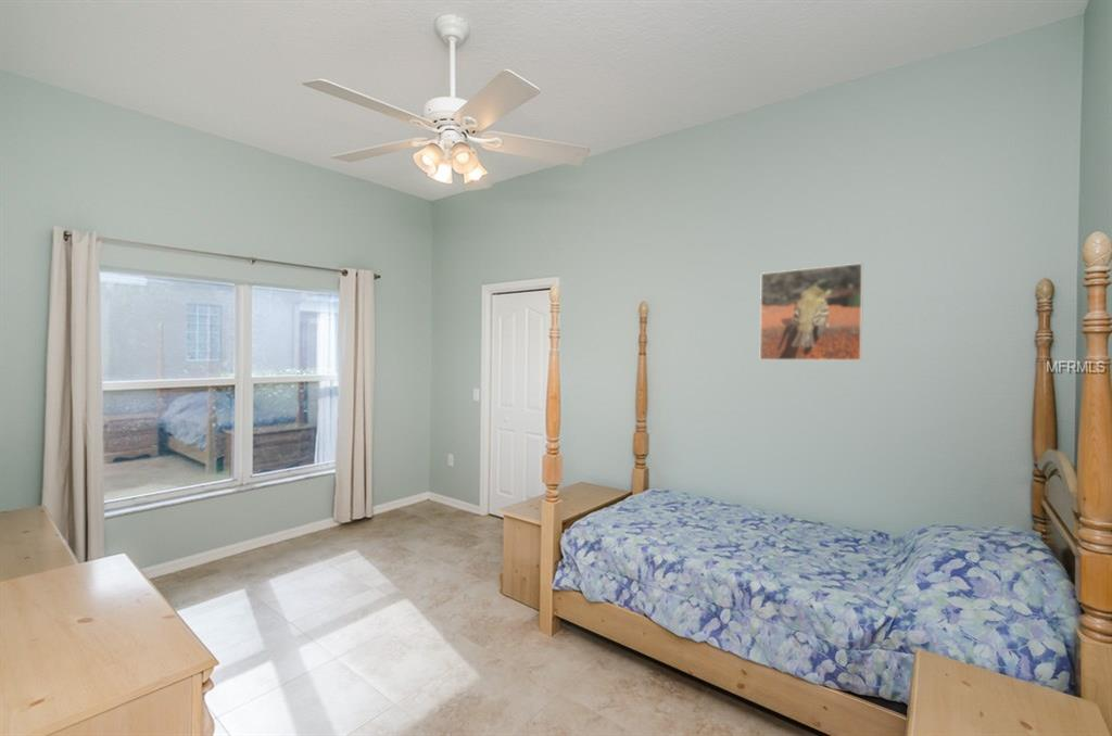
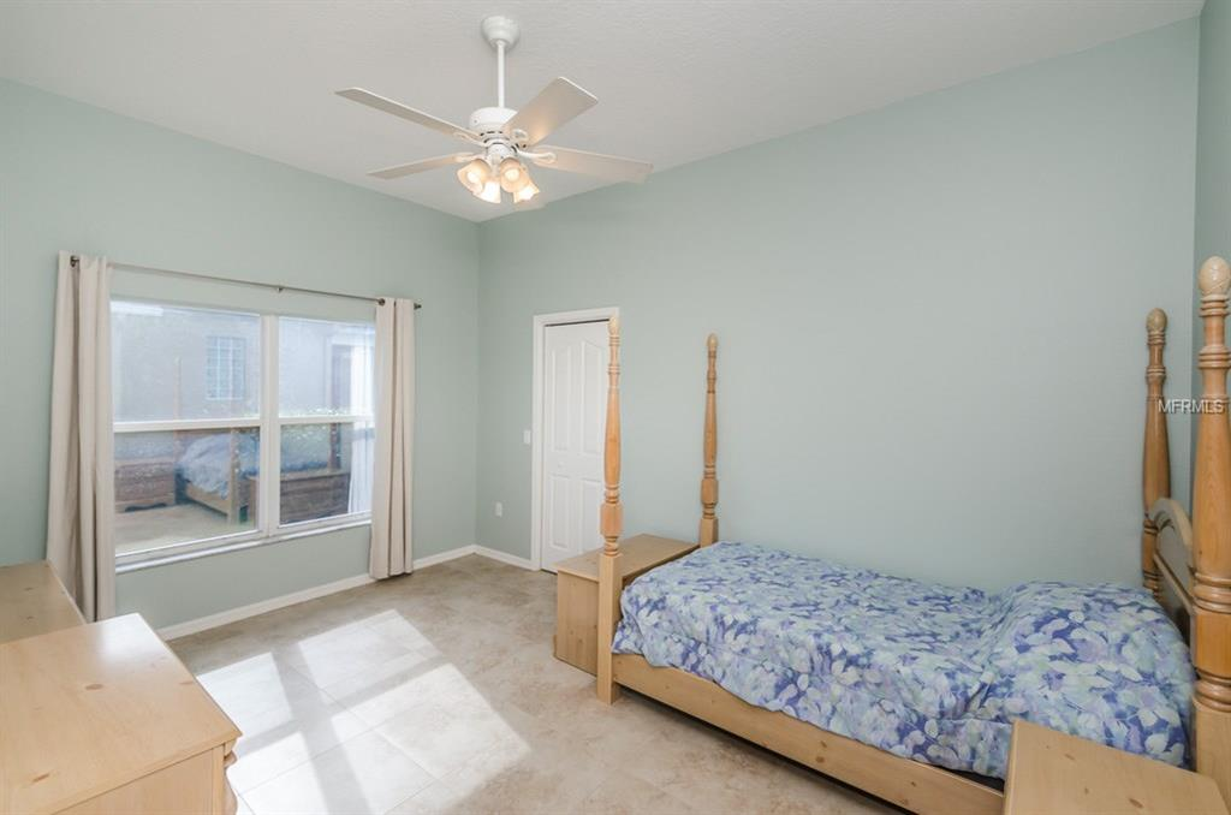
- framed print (808, 314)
